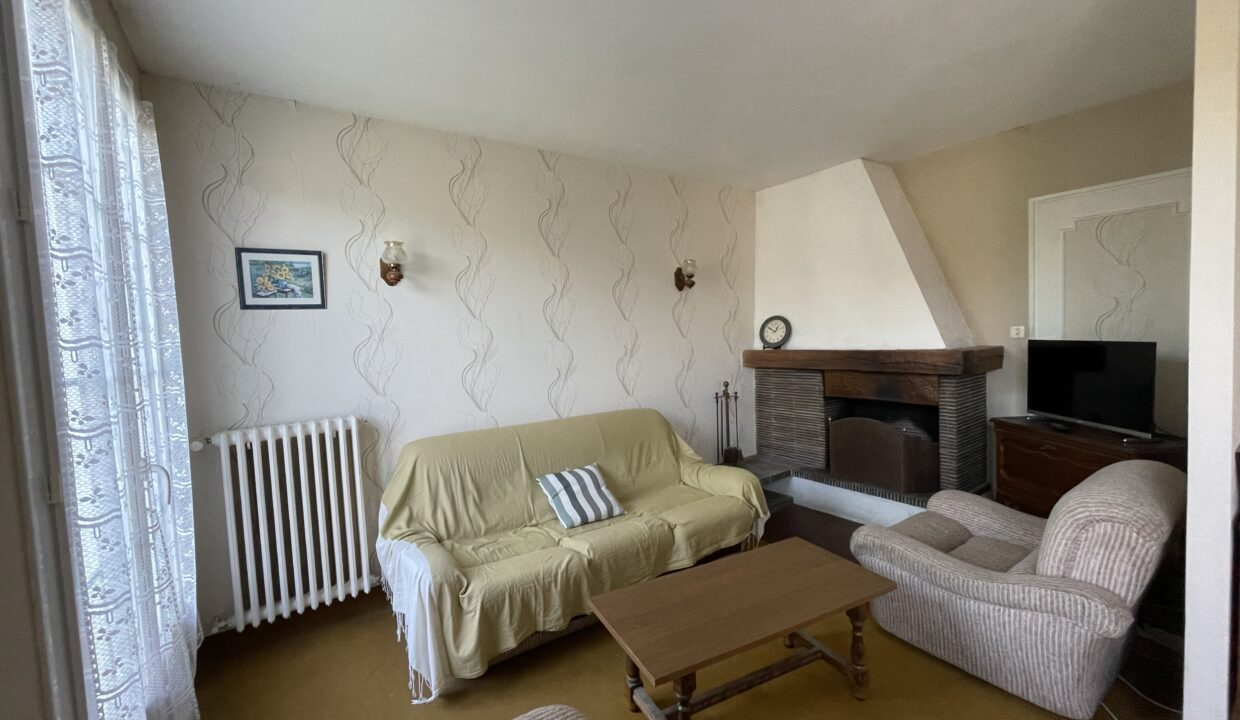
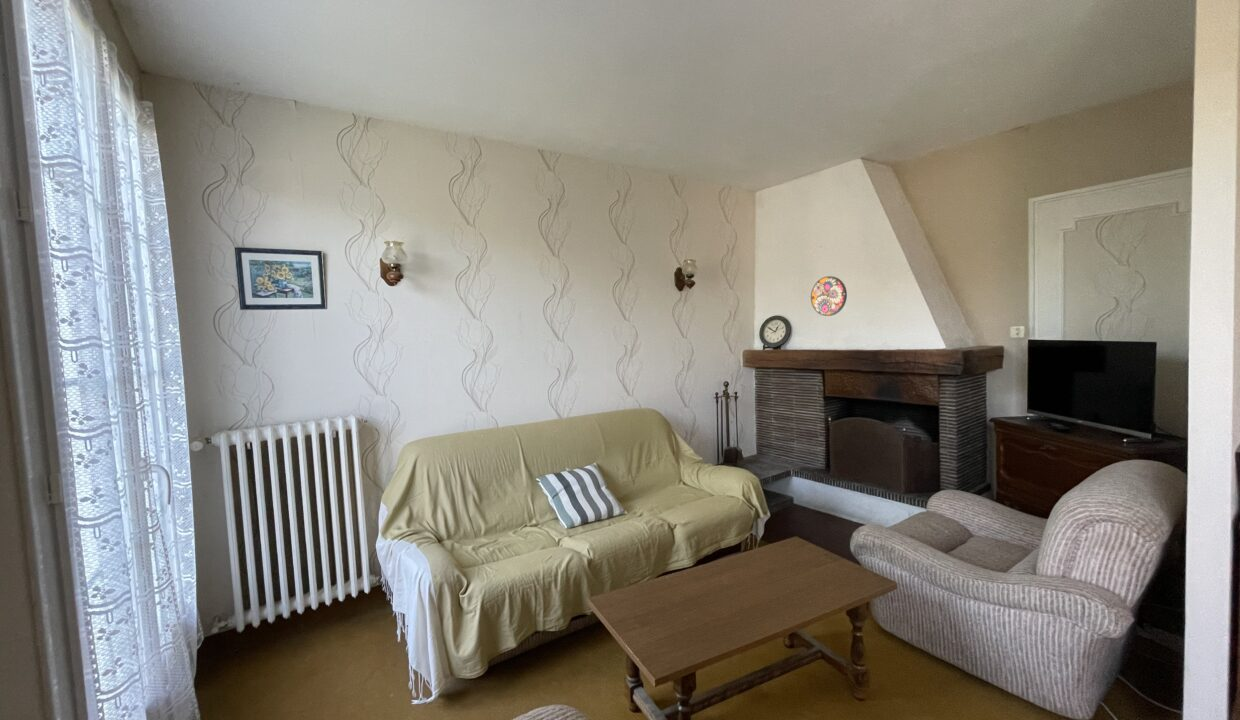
+ decorative plate (828, 296)
